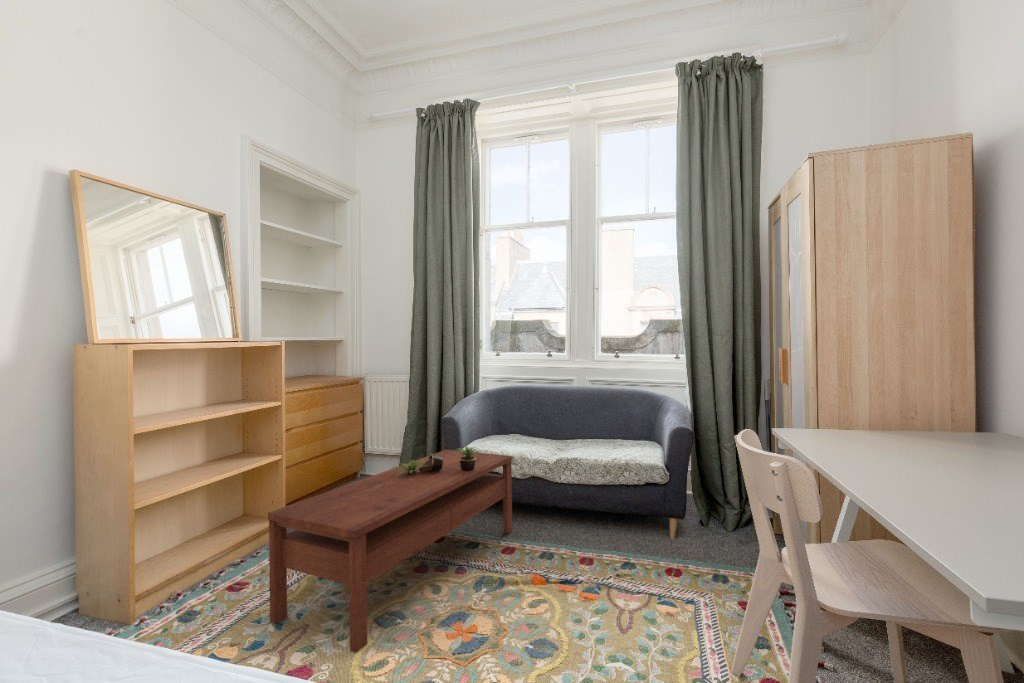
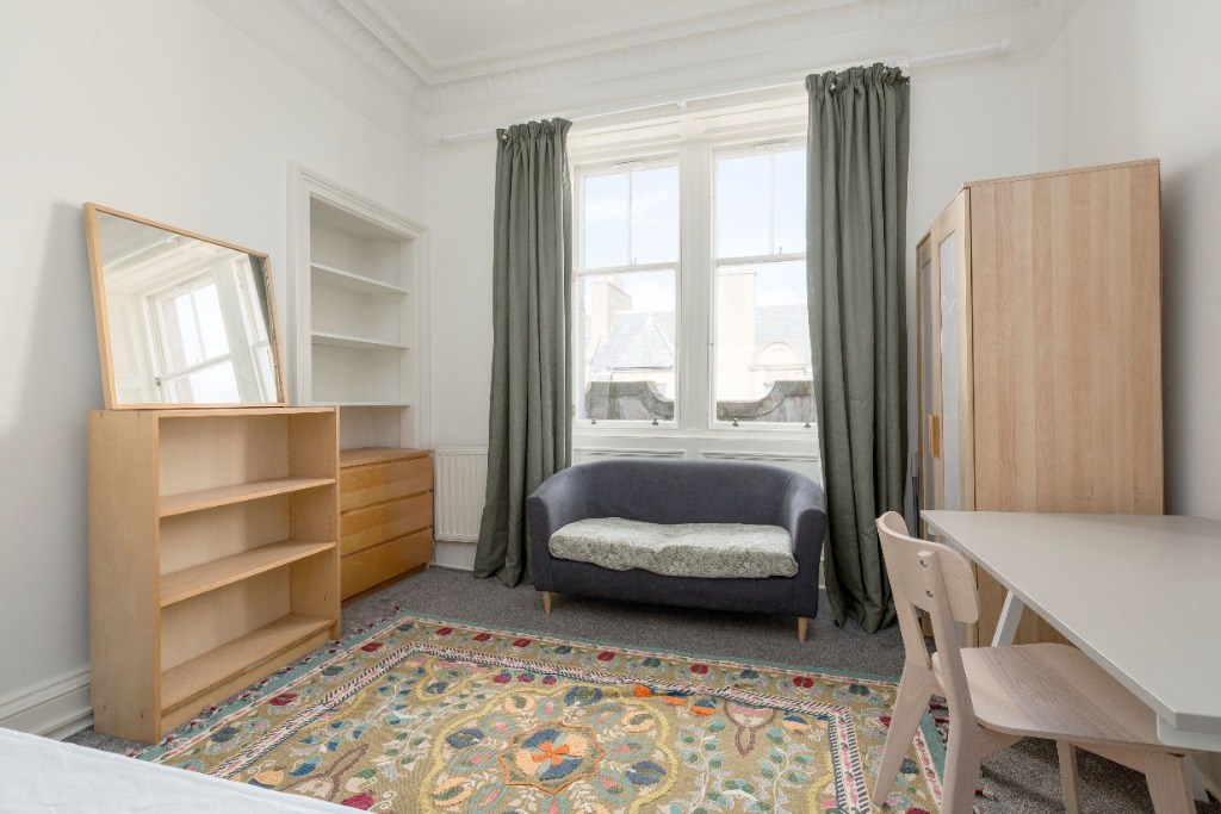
- potted plant (438, 460)
- coffee table (413, 523)
